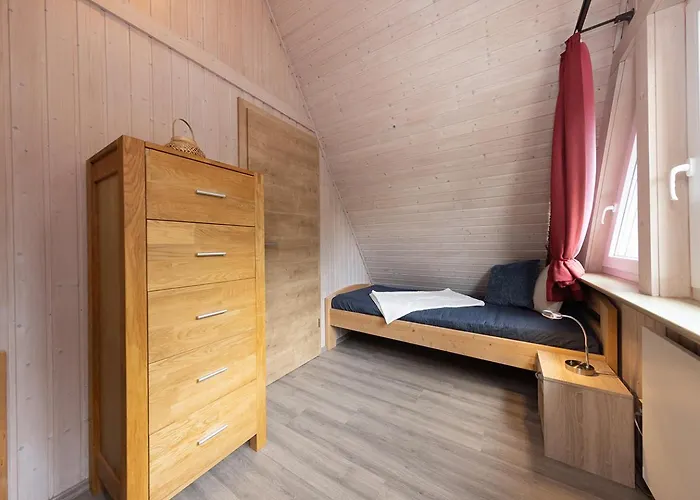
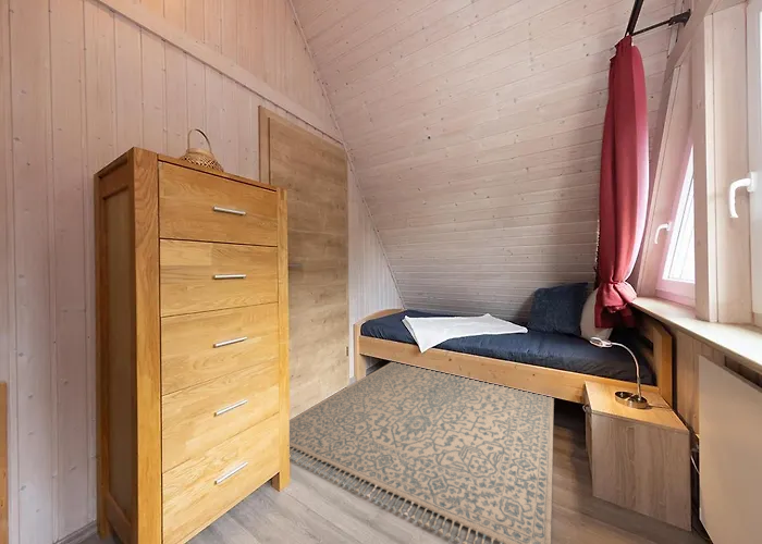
+ rug (444, 393)
